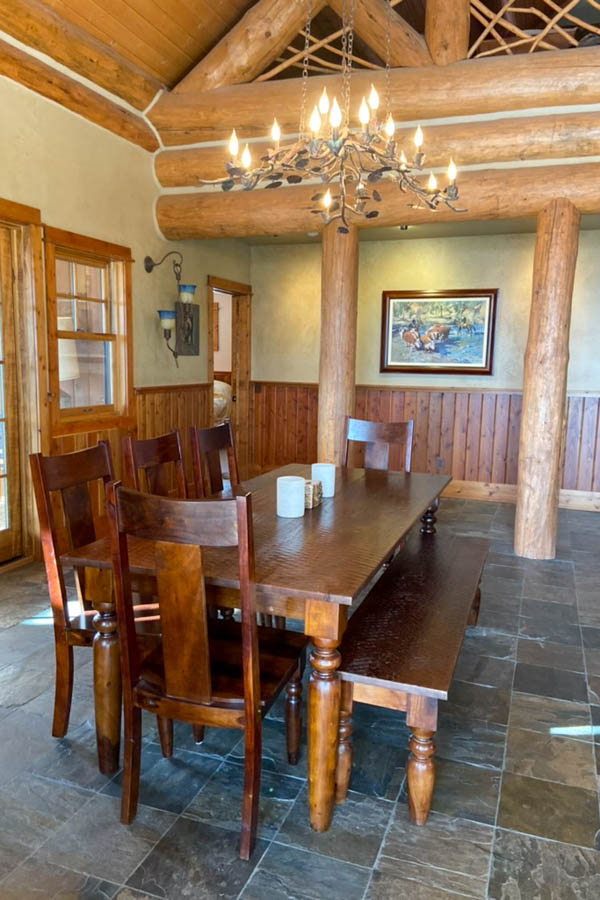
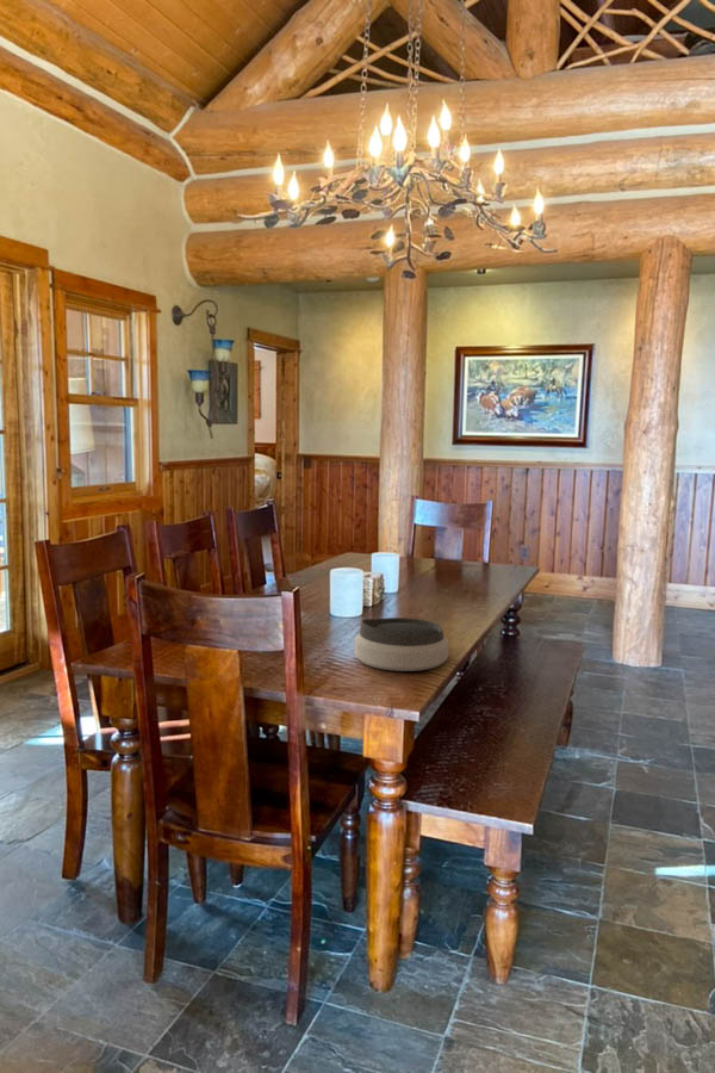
+ bowl (400, 639)
